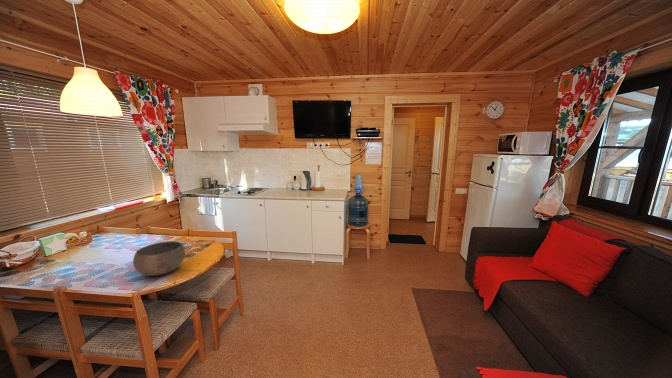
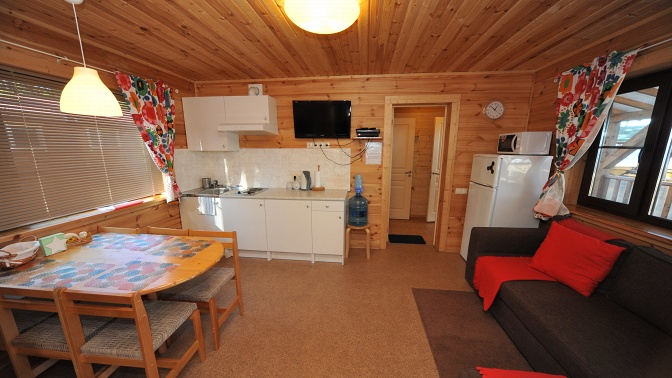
- bowl (161, 259)
